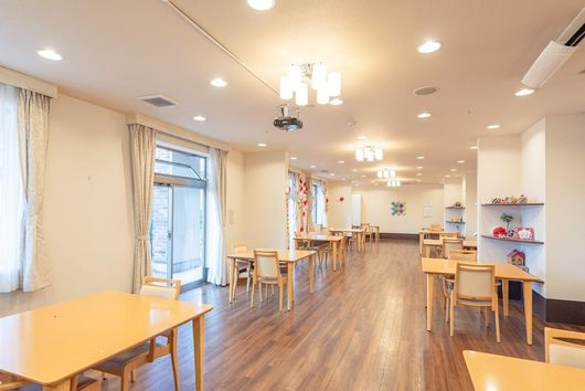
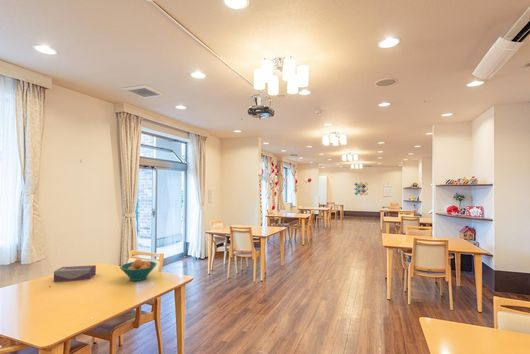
+ fruit bowl (138, 268)
+ tissue box (75, 272)
